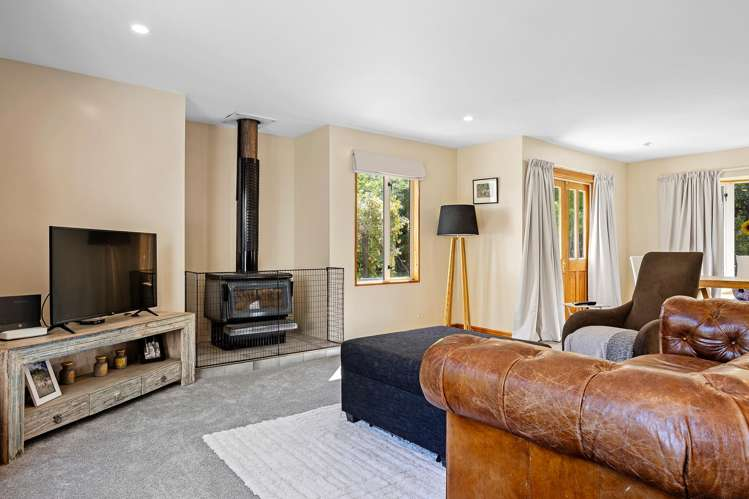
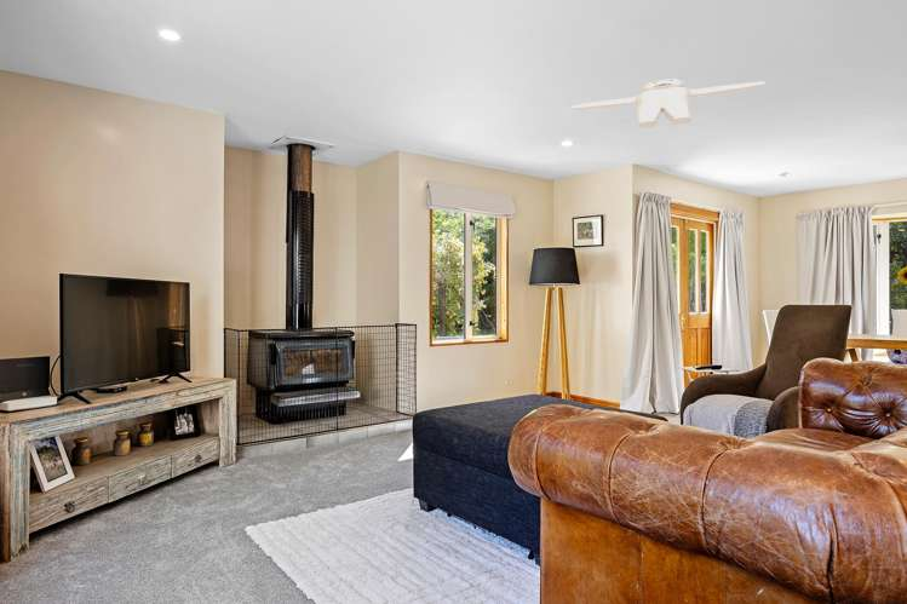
+ ceiling fan (662, 102)
